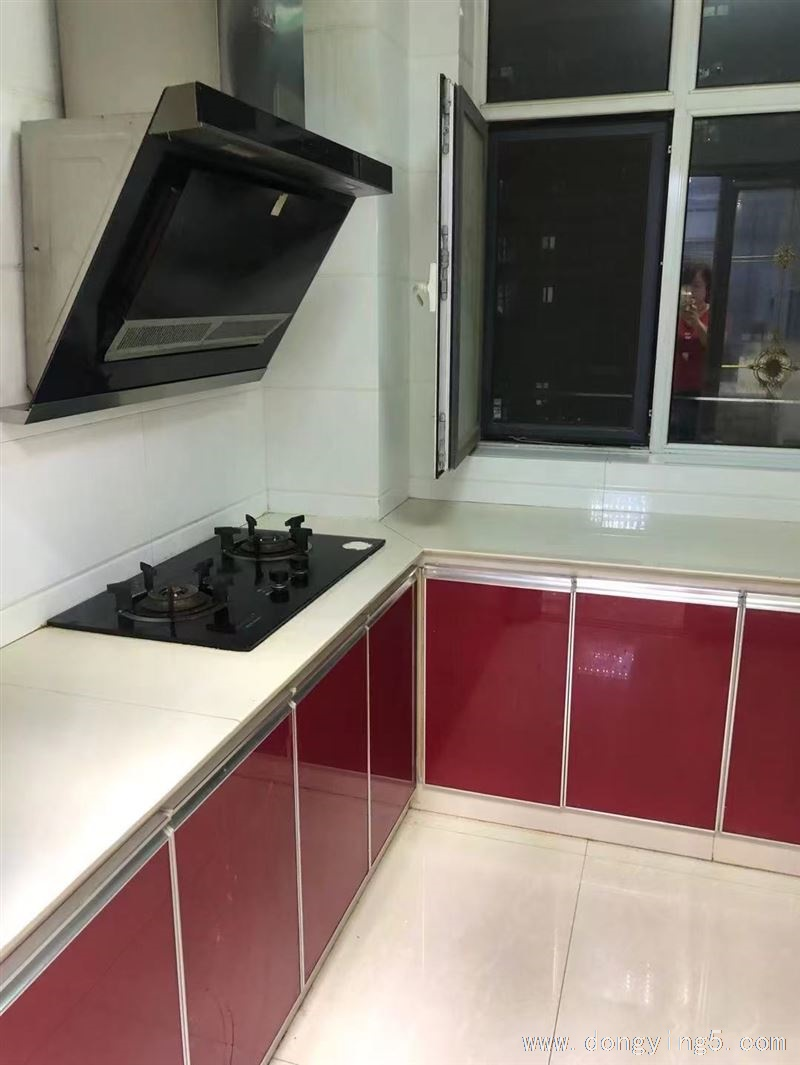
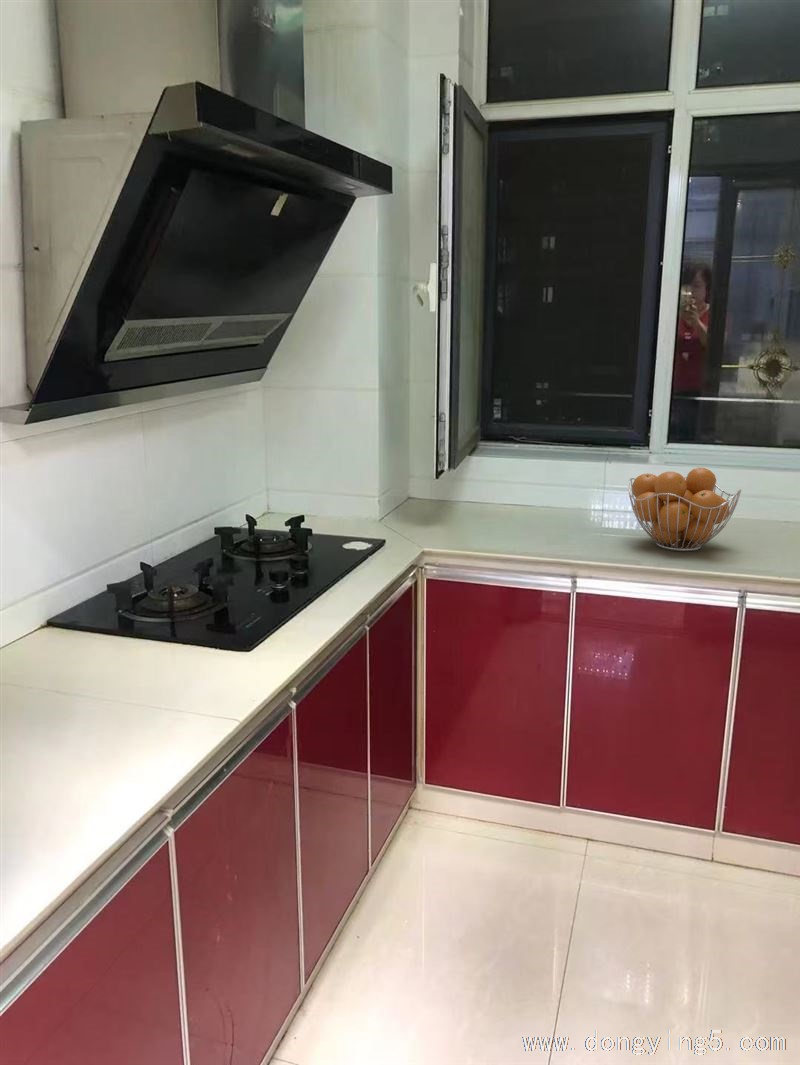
+ fruit basket (681, 507)
